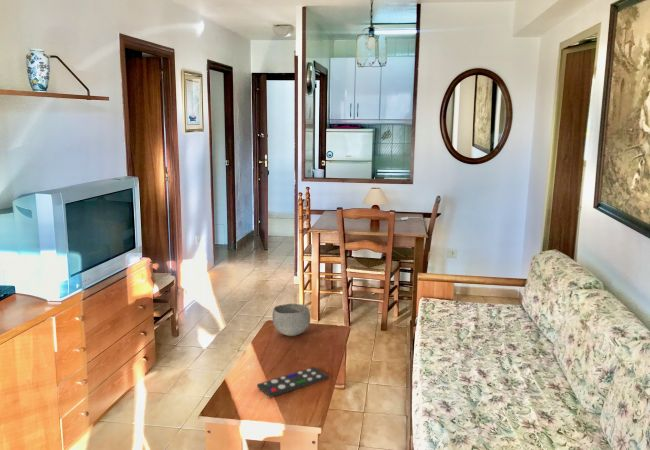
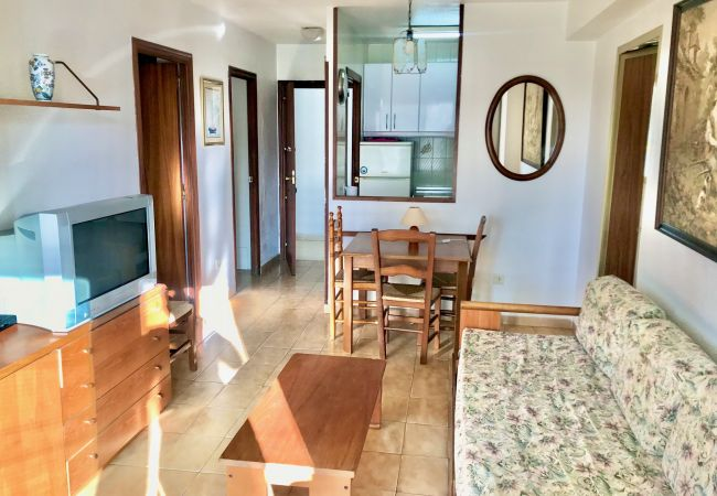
- remote control (293, 380)
- bowl (291, 320)
